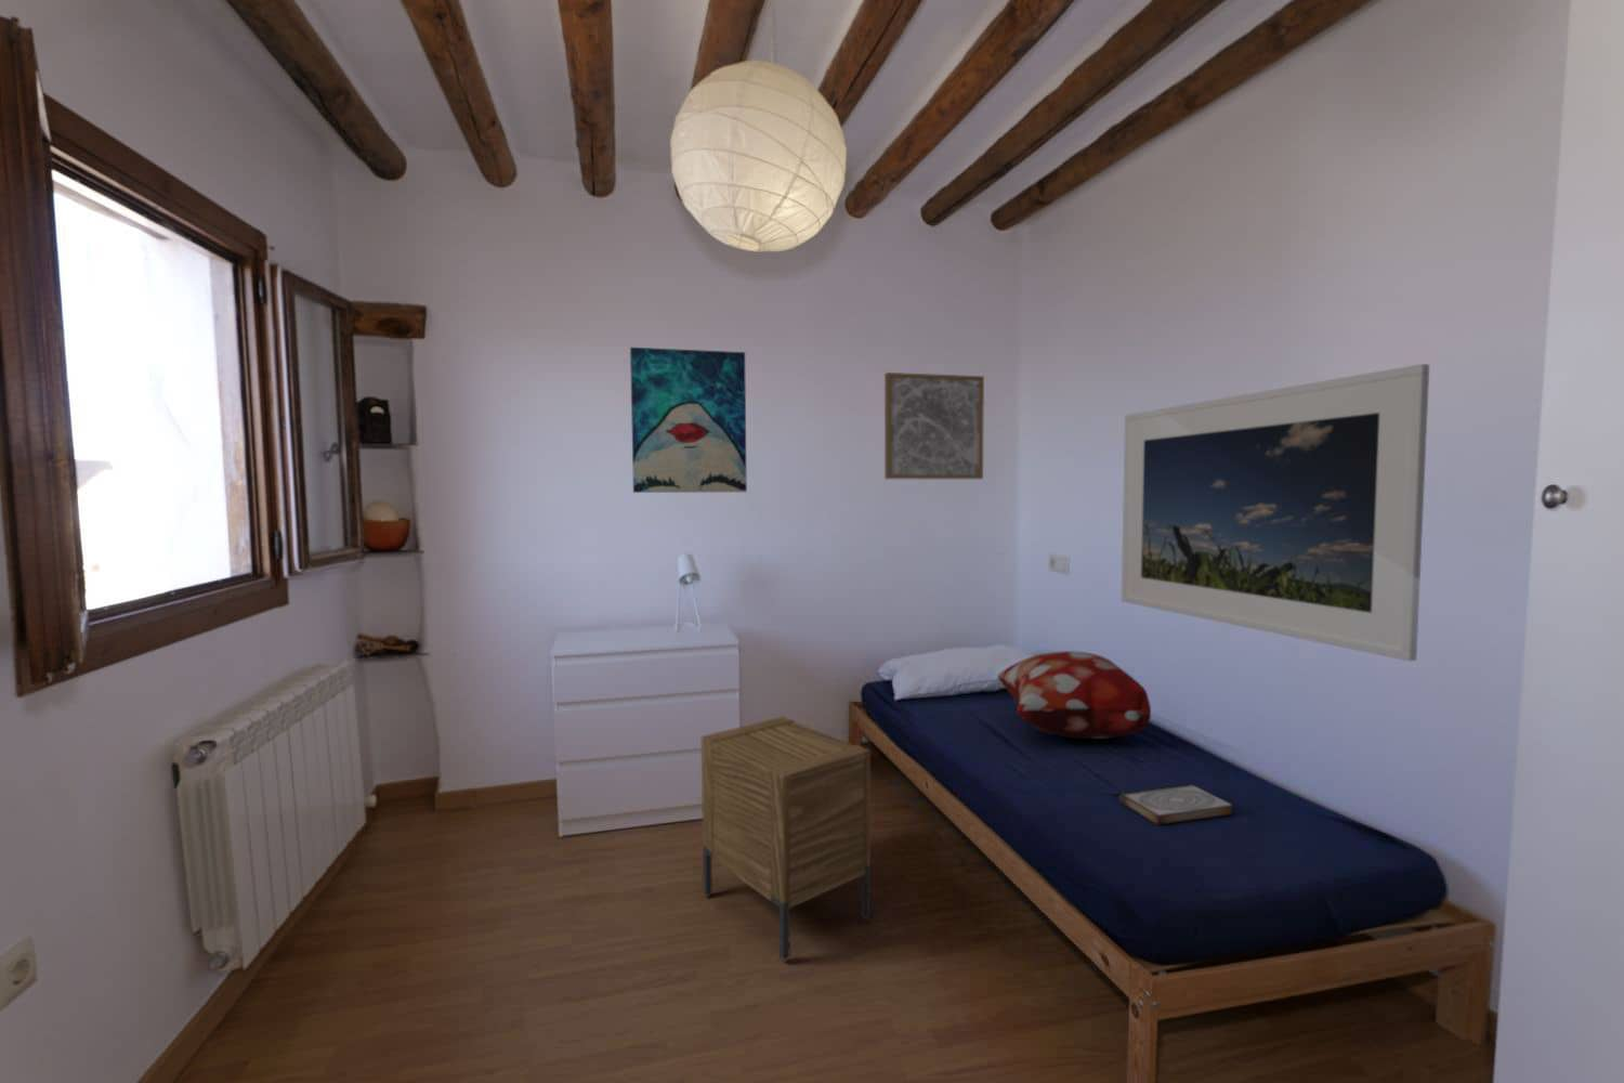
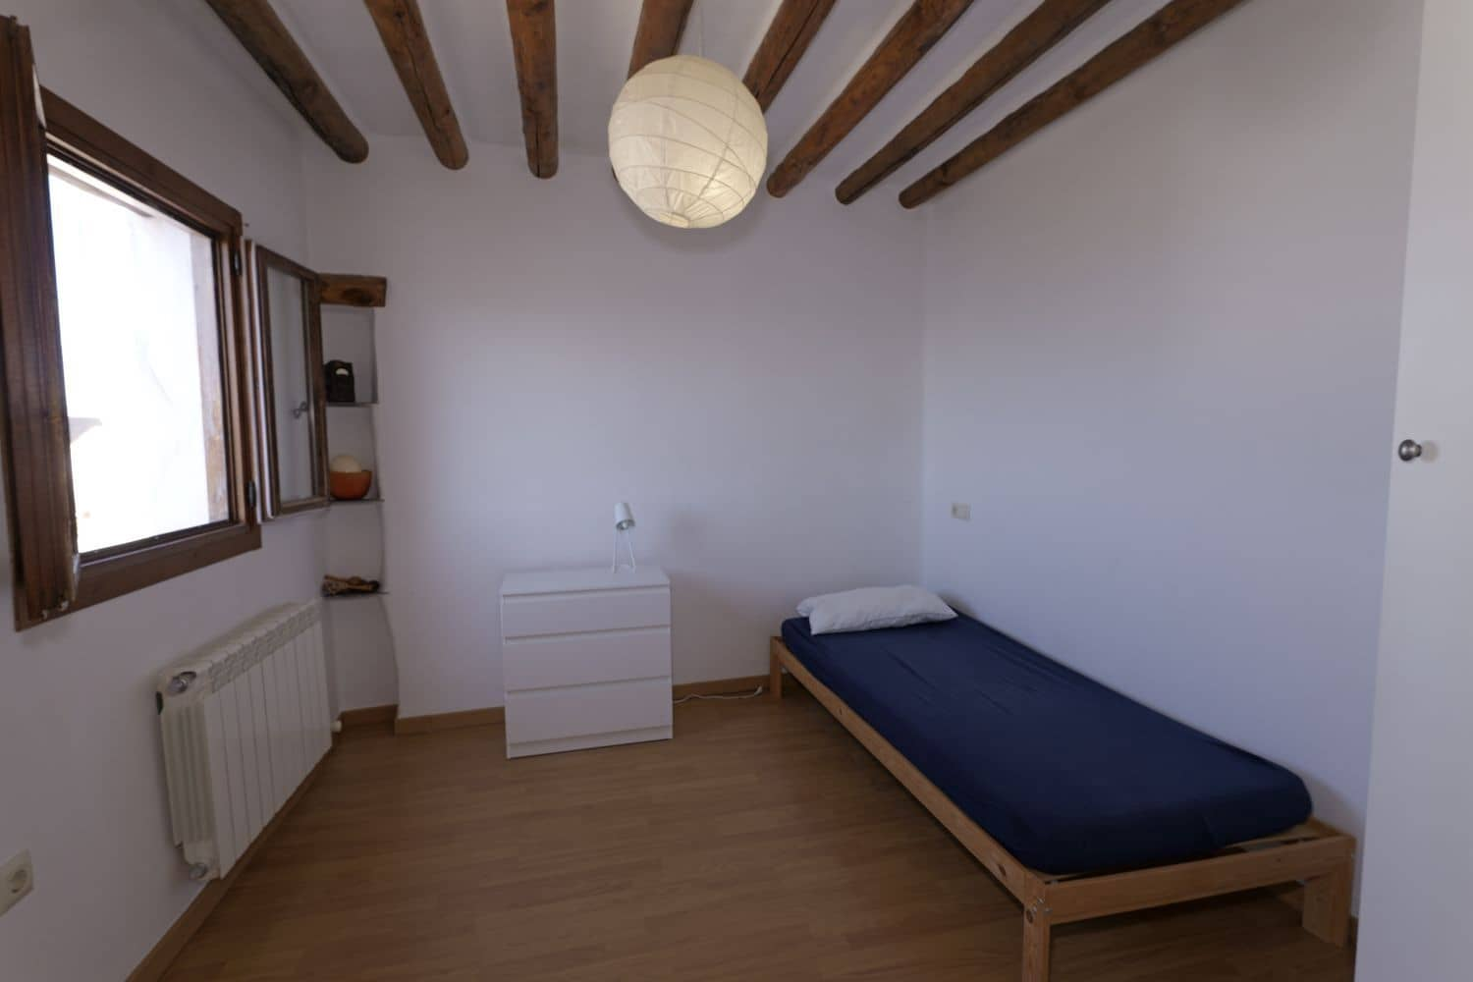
- book (1173, 803)
- nightstand (783, 826)
- wall art (934, 427)
- decorative pillow (1067, 693)
- wall art (689, 422)
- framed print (1239, 510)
